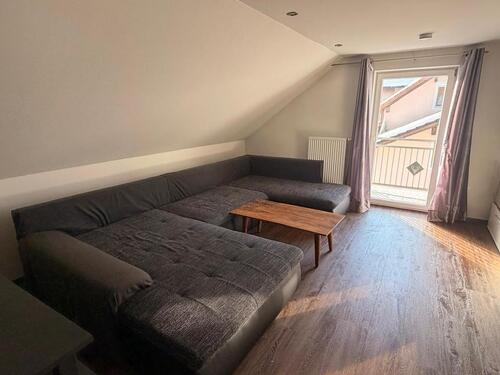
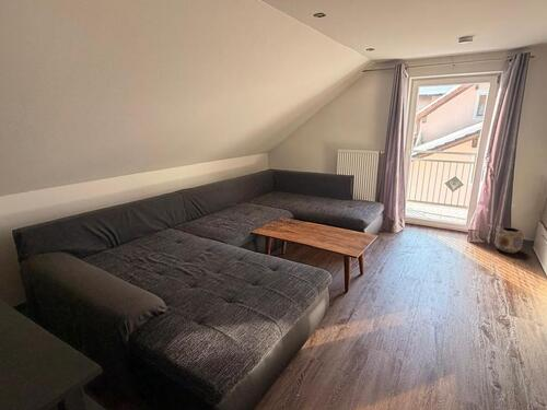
+ planter (509, 239)
